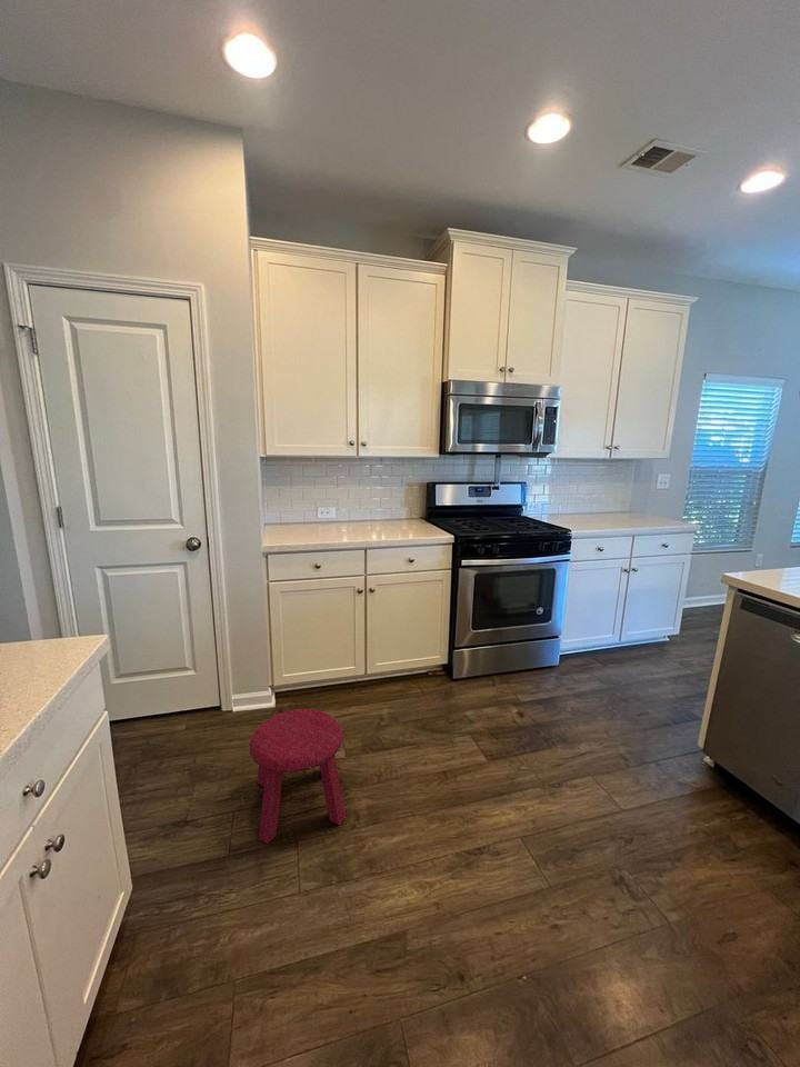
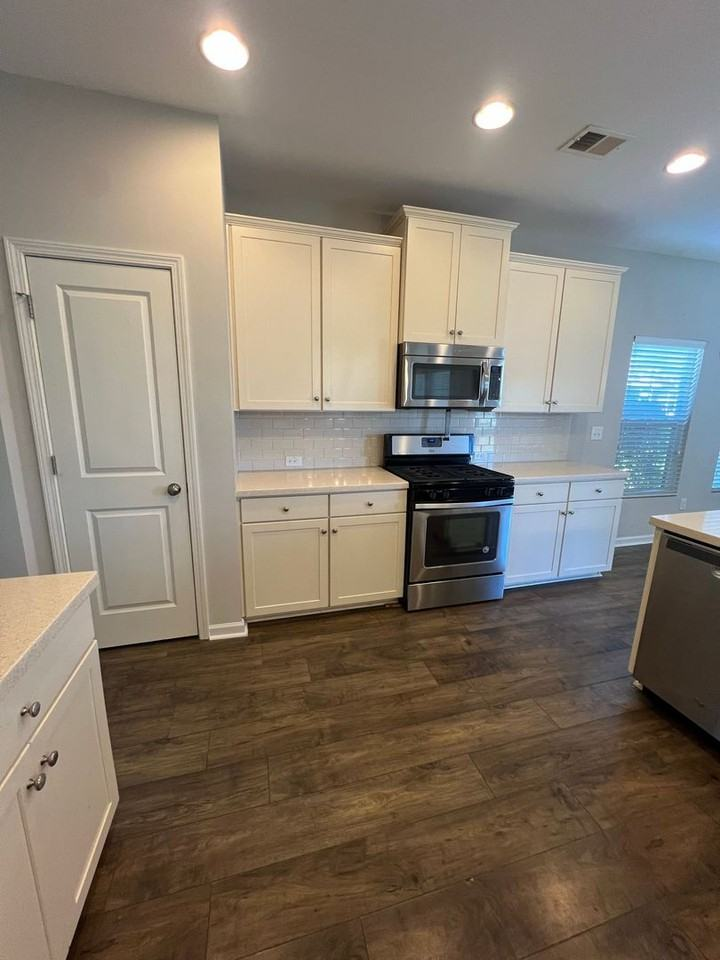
- stool (298, 766)
